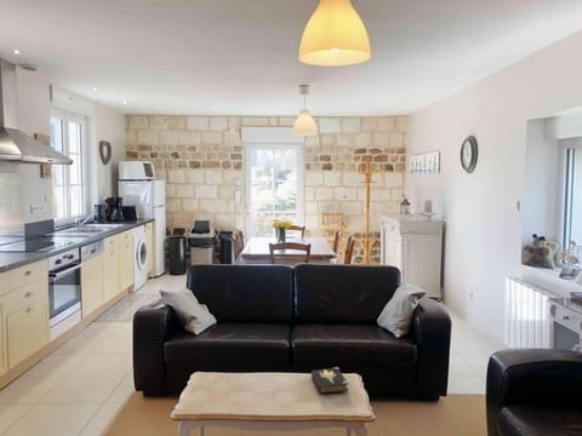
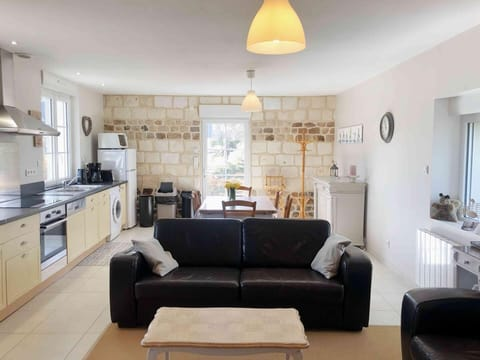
- hardback book (329, 379)
